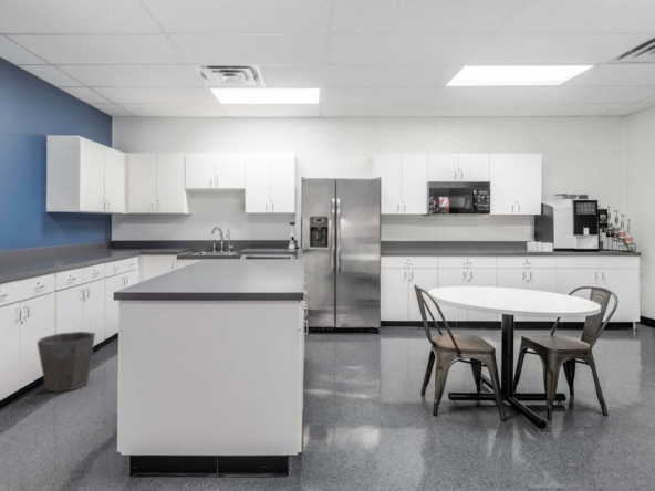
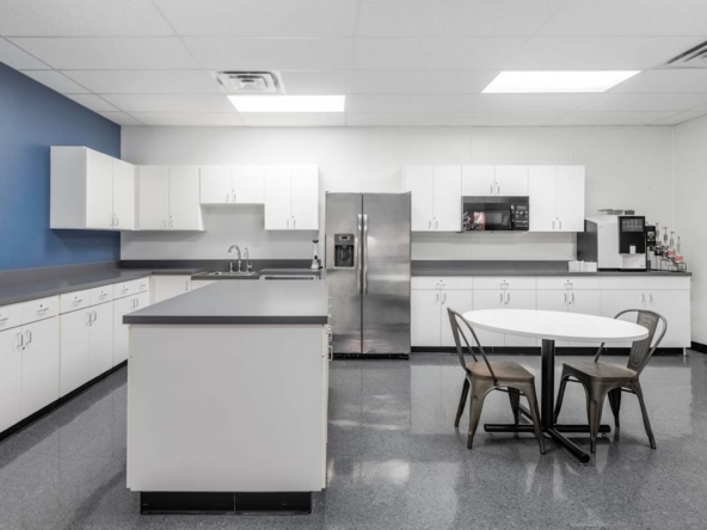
- waste bin (67, 361)
